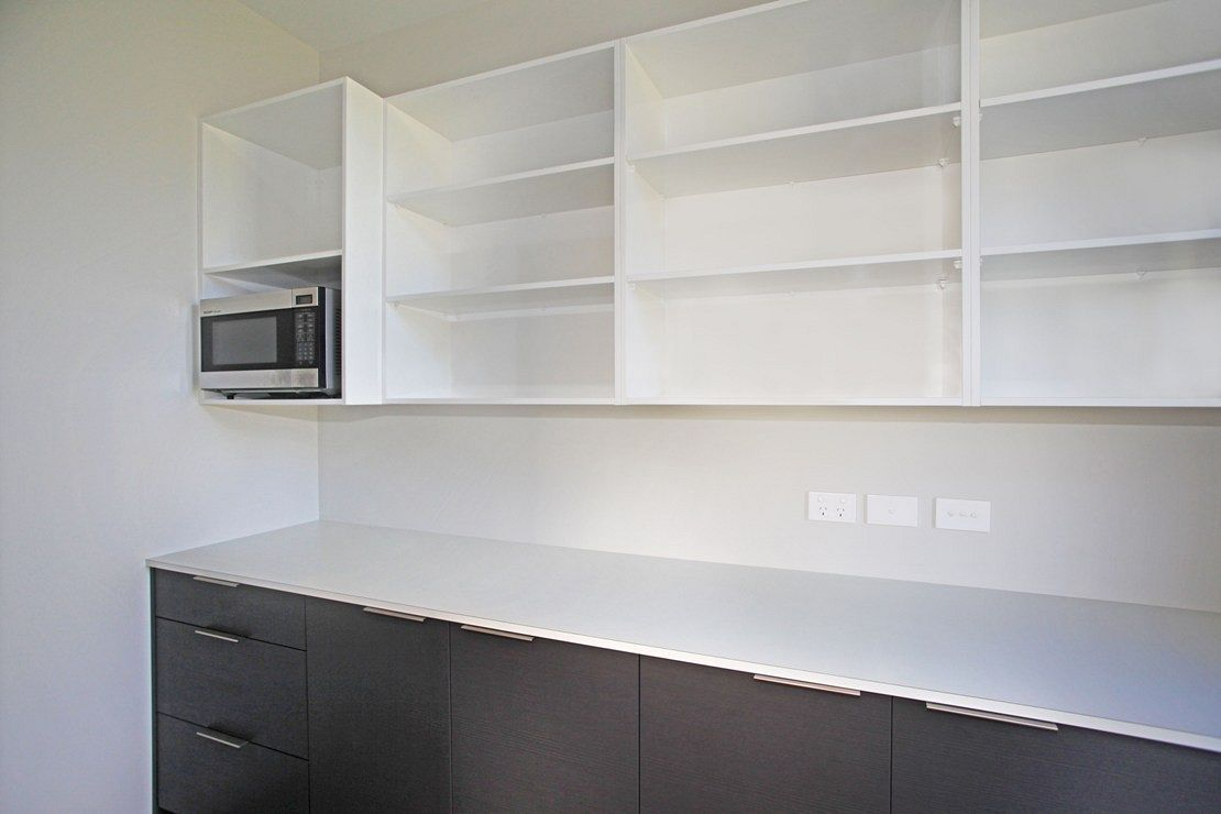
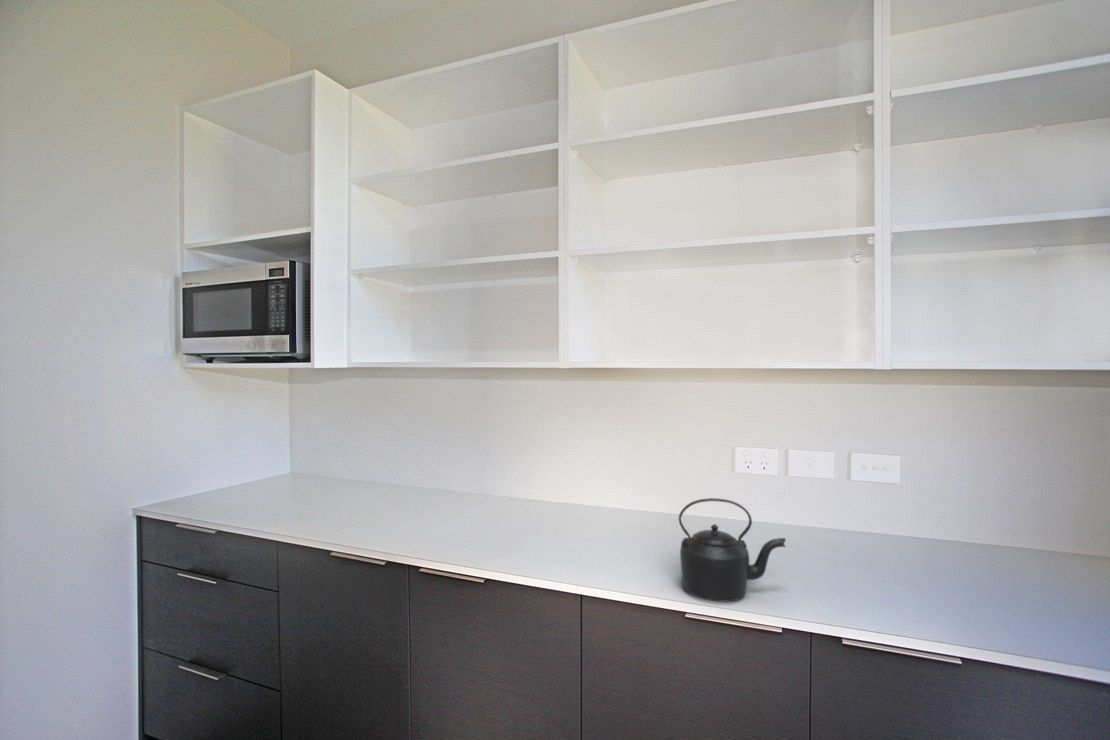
+ kettle (731, 544)
